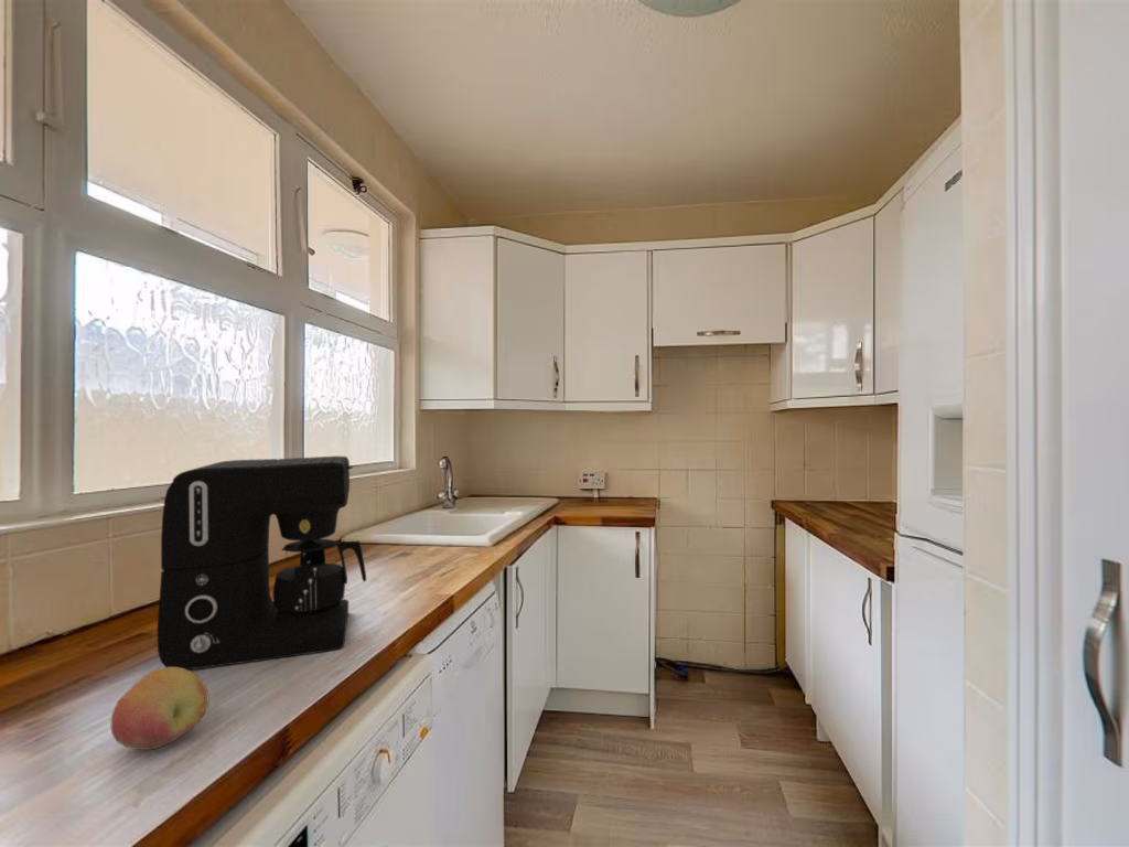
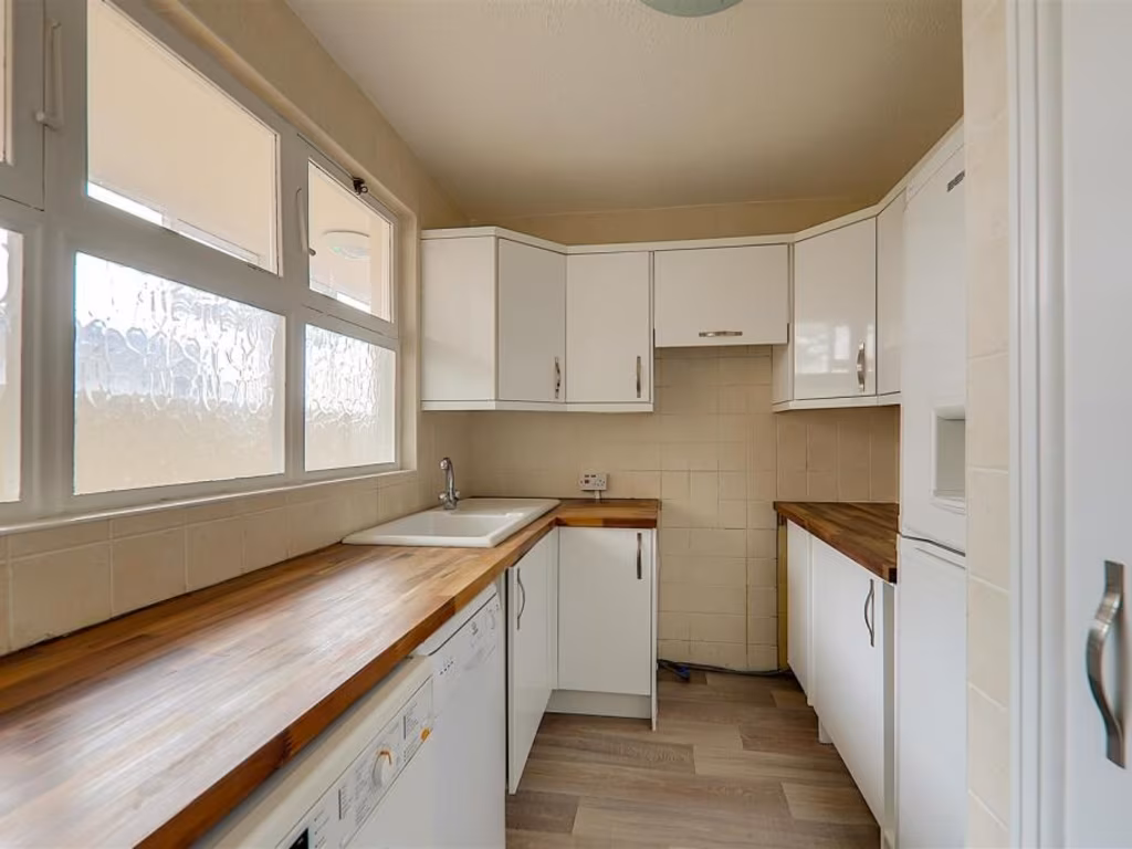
- fruit (160, 706)
- coffee maker (282, 548)
